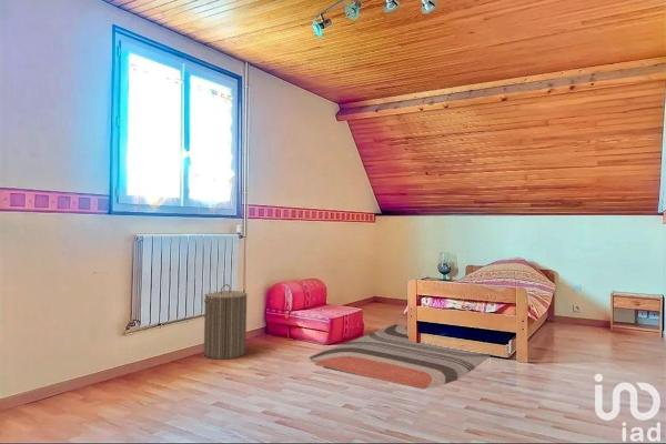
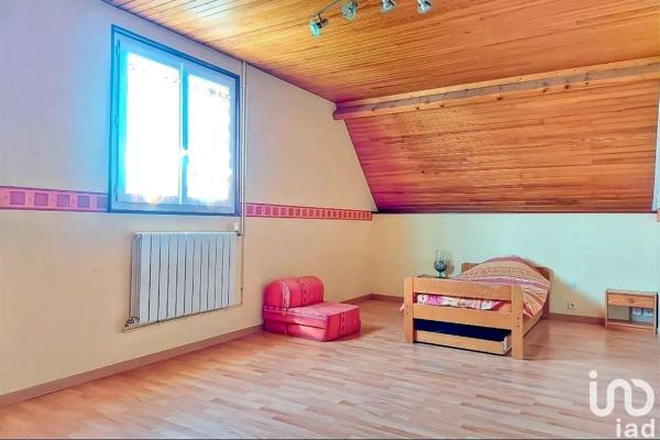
- rug (415, 350)
- laundry hamper (225, 319)
